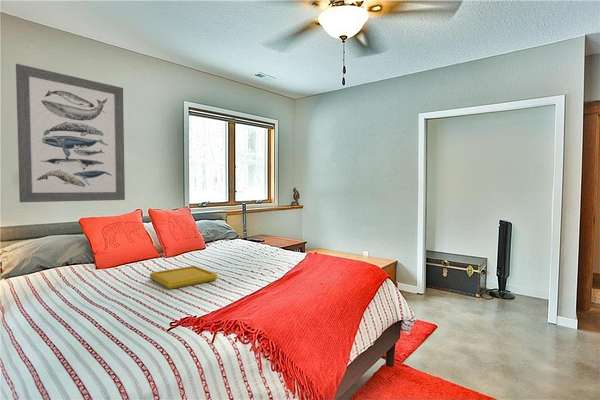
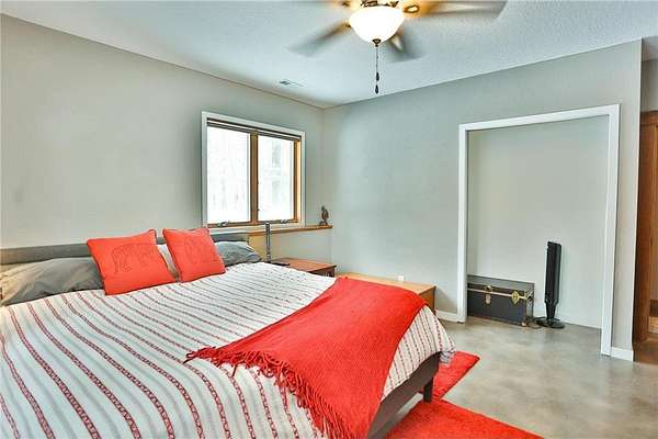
- serving tray (183, 276)
- wall art (76, 139)
